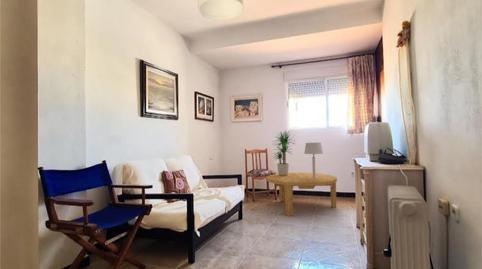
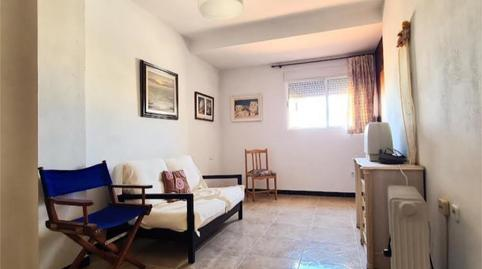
- coffee table (301, 188)
- table lamp (313, 159)
- potted plant (284, 152)
